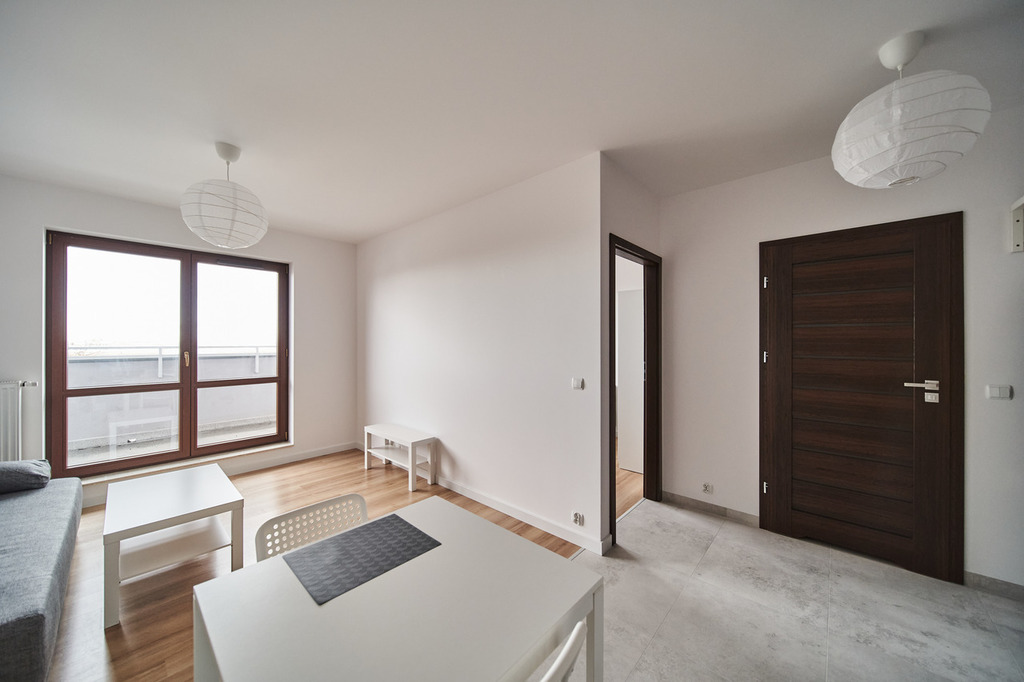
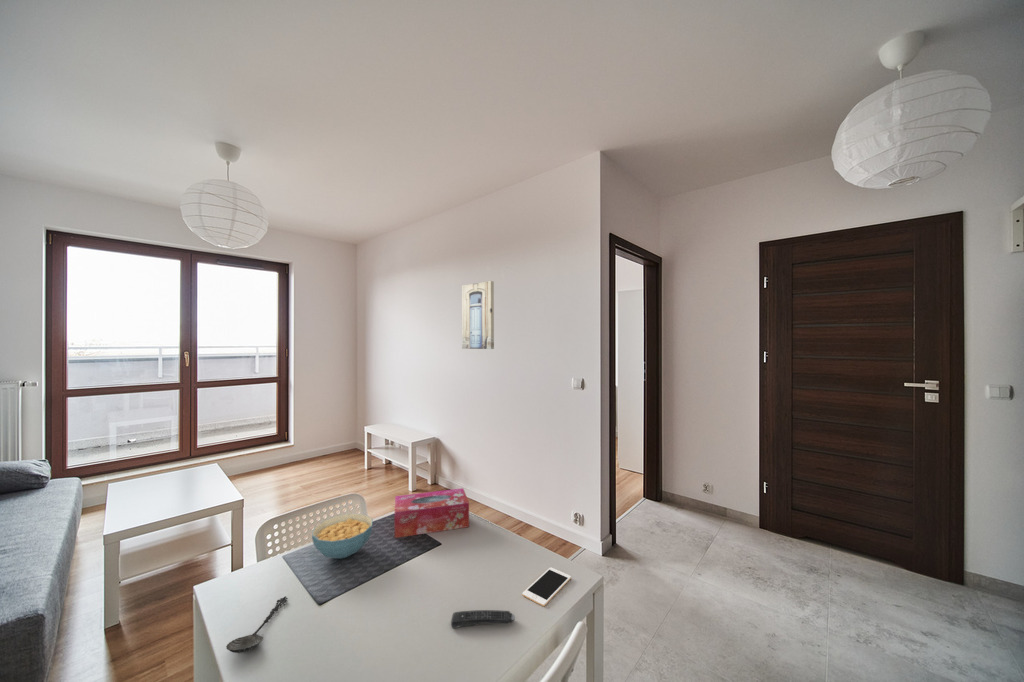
+ cell phone (547, 585)
+ cereal bowl (343, 540)
+ spoon (264, 620)
+ tissue box (431, 511)
+ wall art (477, 316)
+ remote control (483, 617)
